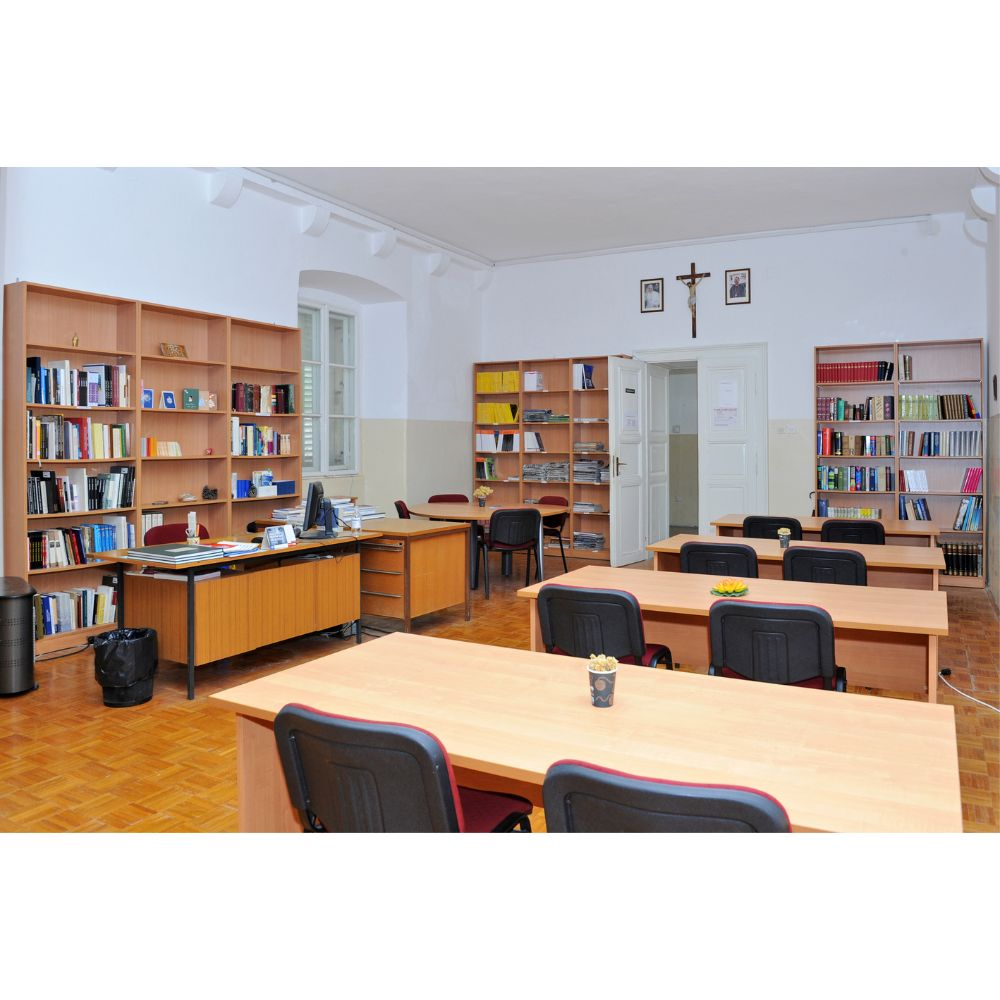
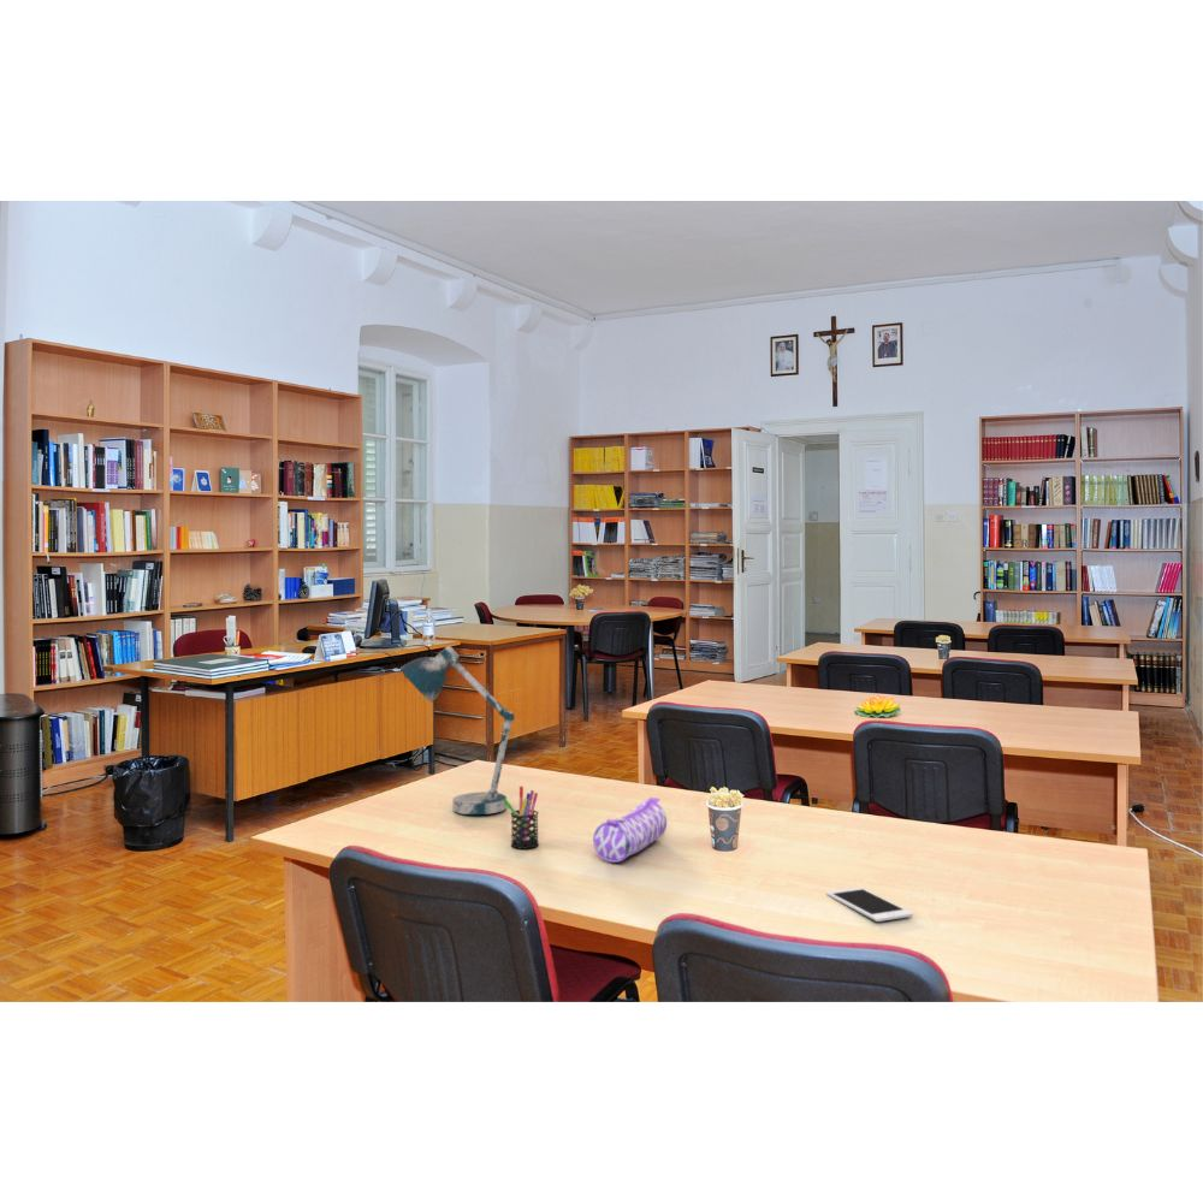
+ cell phone (867, 903)
+ pen holder (521, 817)
+ pencil case (630, 829)
+ desk lamp (432, 700)
